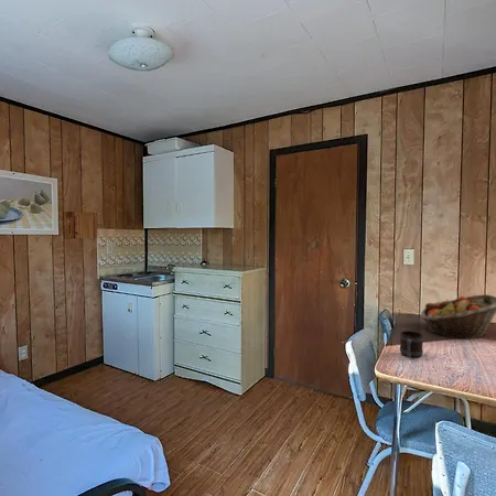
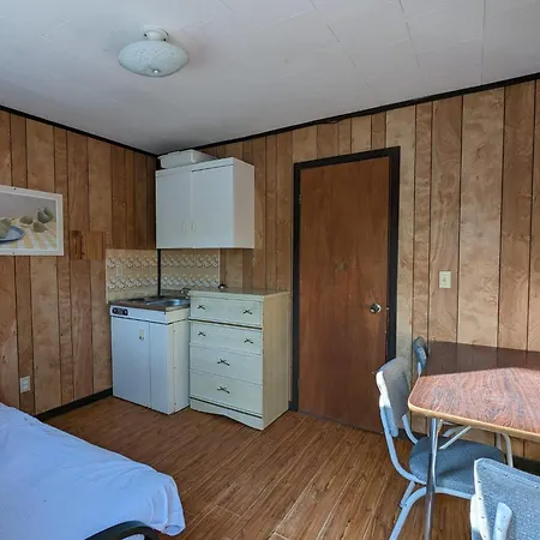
- mug (410, 345)
- fruit basket (459, 313)
